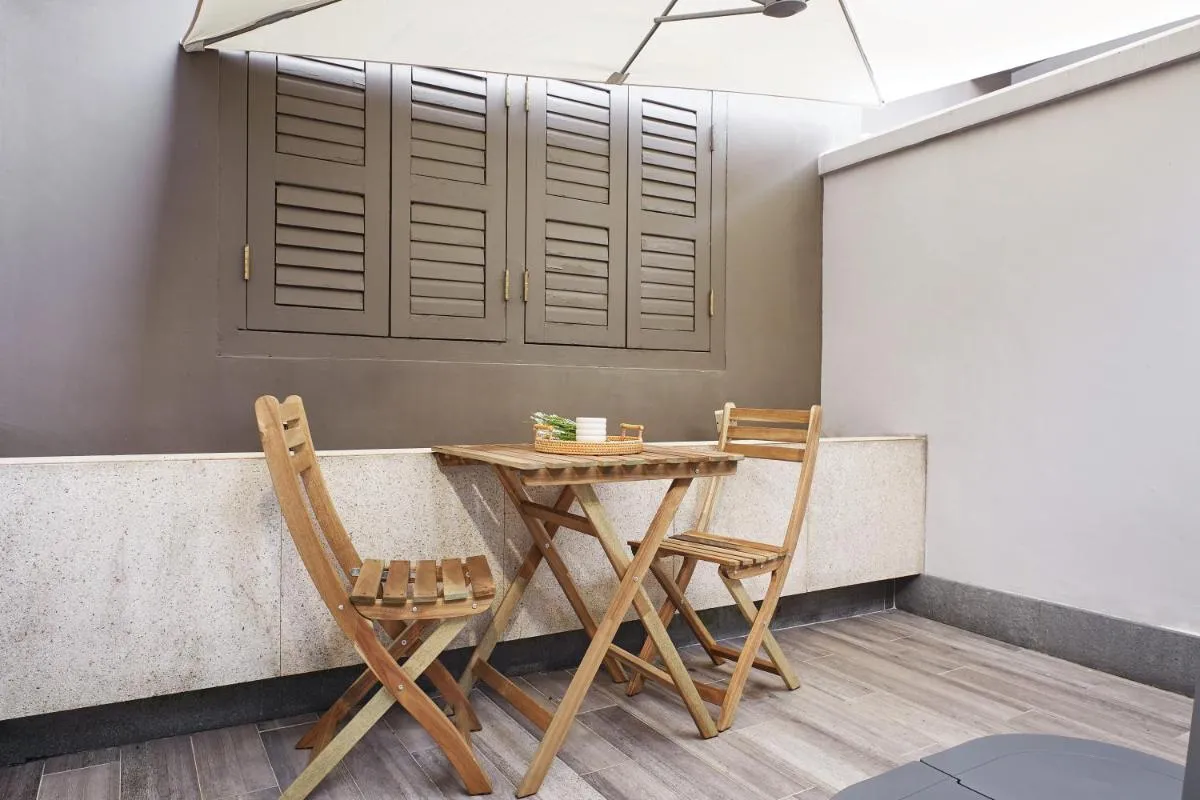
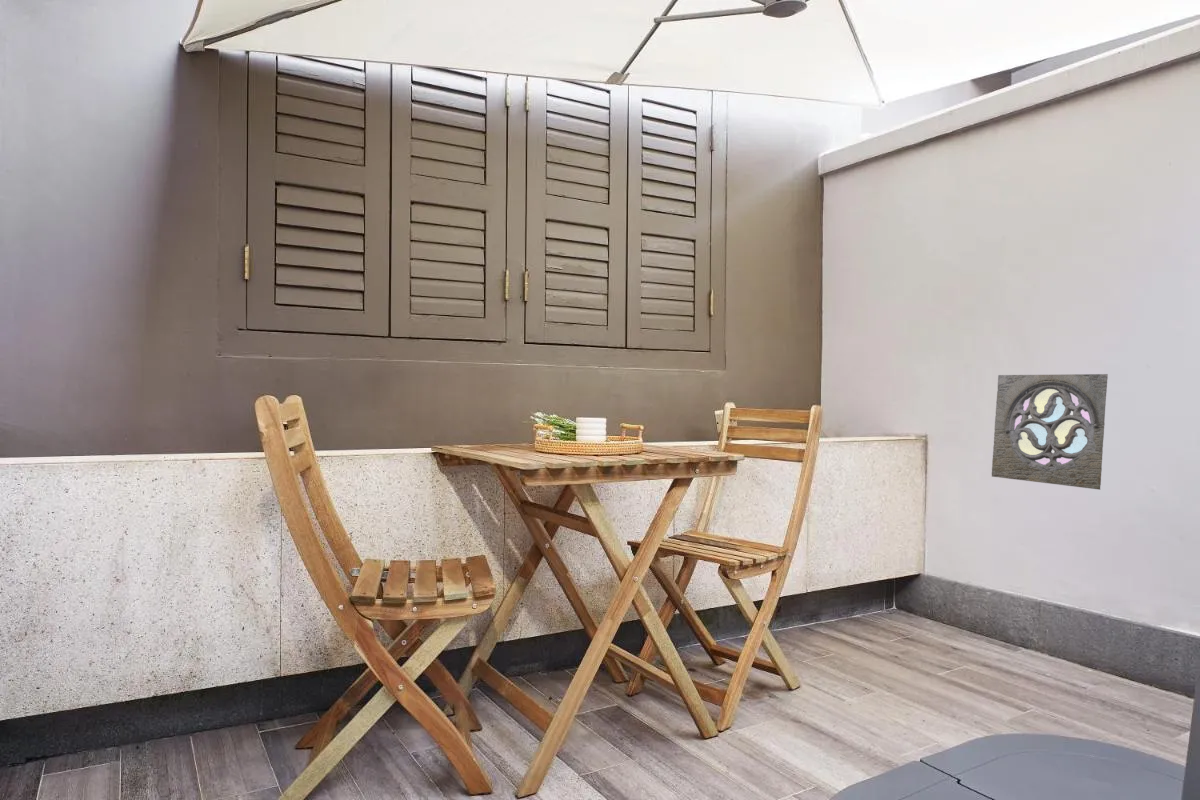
+ wall ornament (1046, 428)
